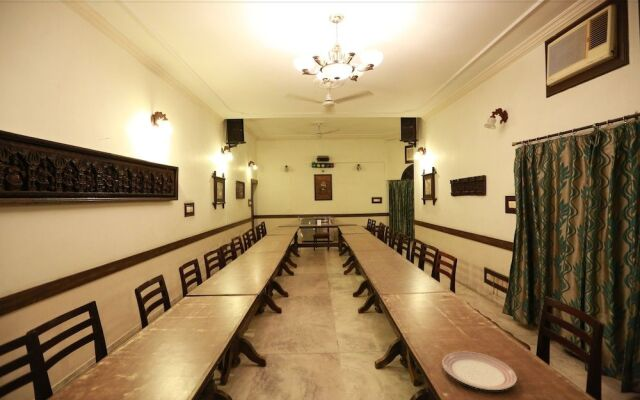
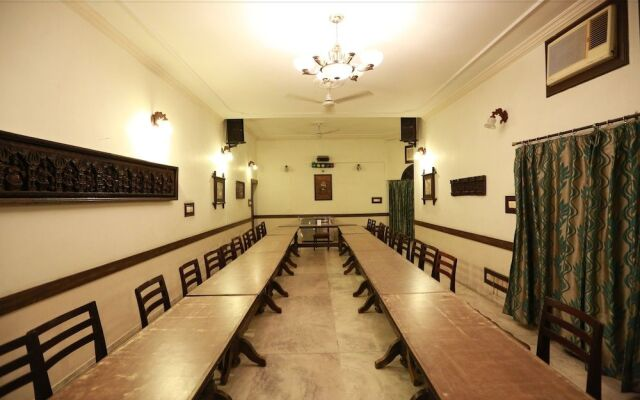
- dinner plate (477, 371)
